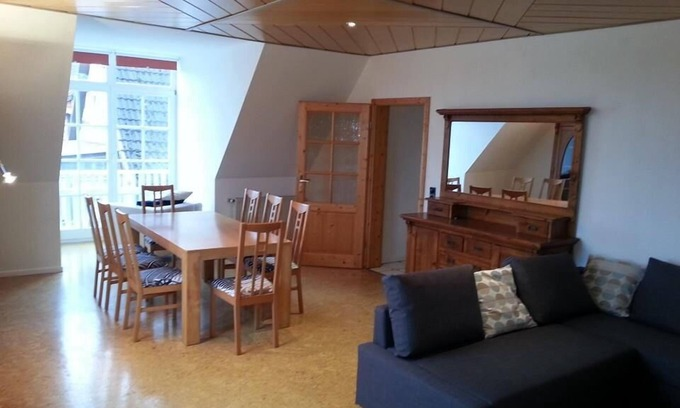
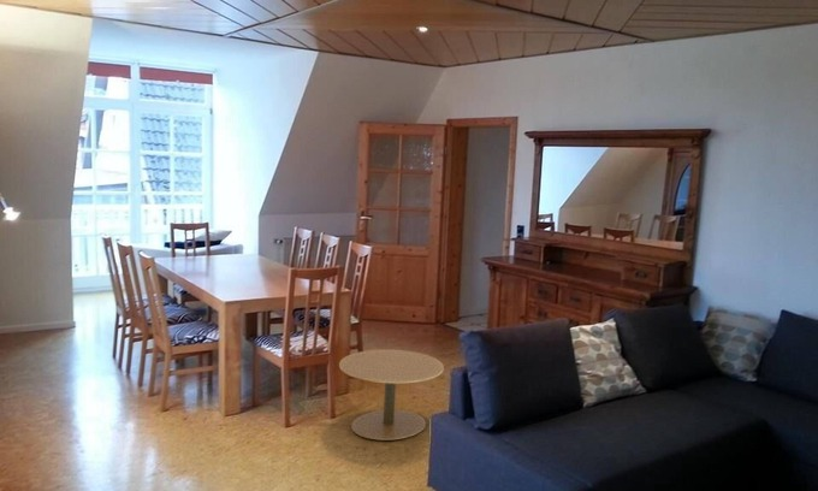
+ side table (390, 394)
